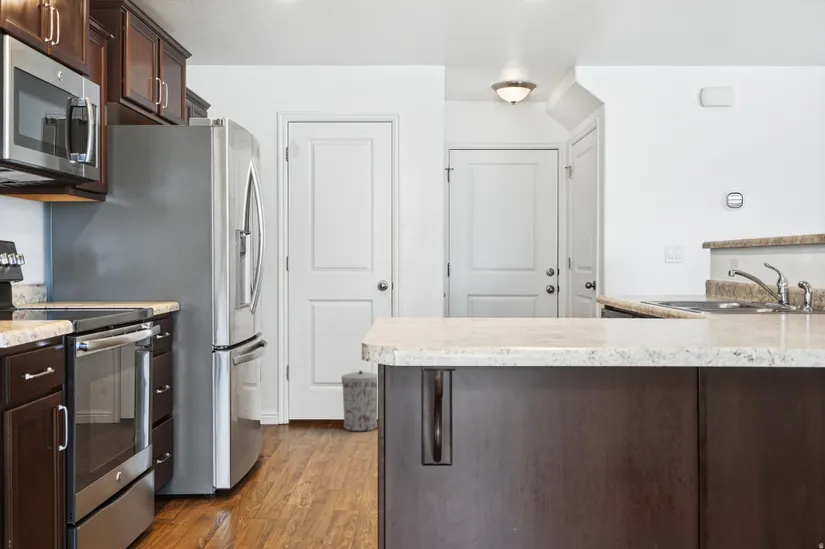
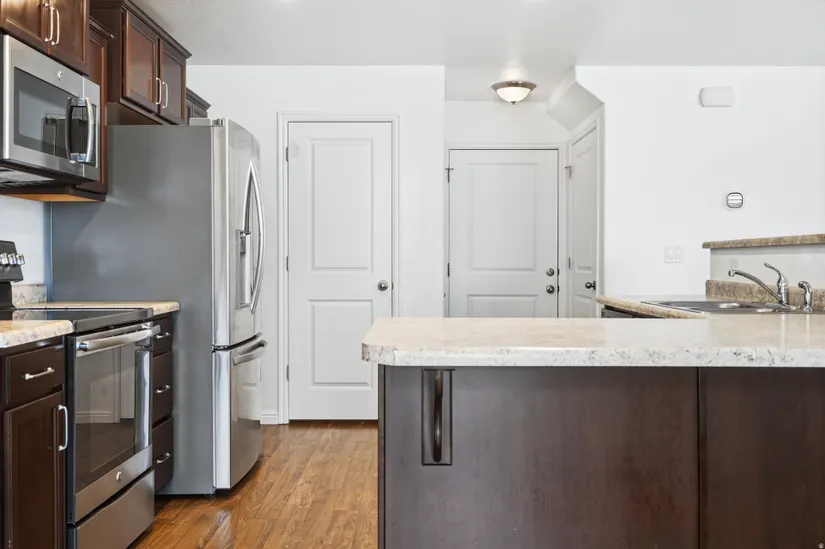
- trash can (360, 399)
